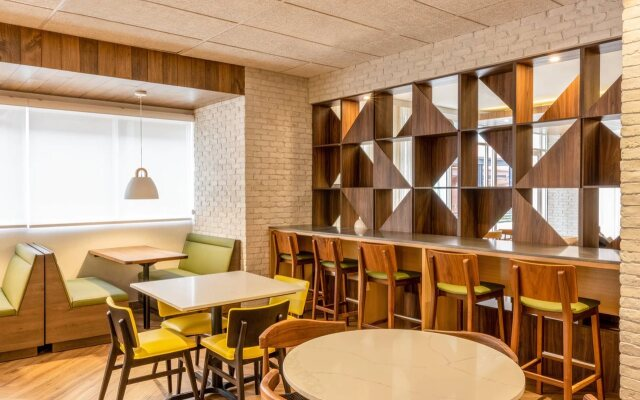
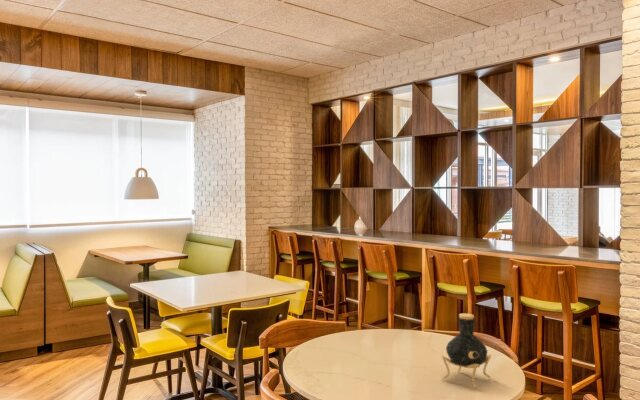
+ vase (466, 347)
